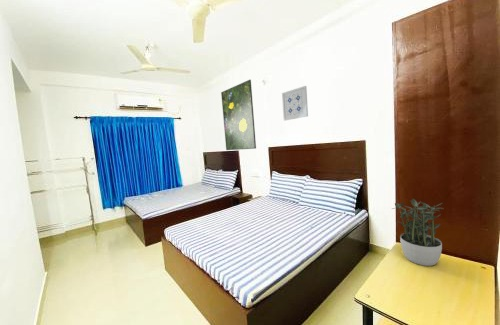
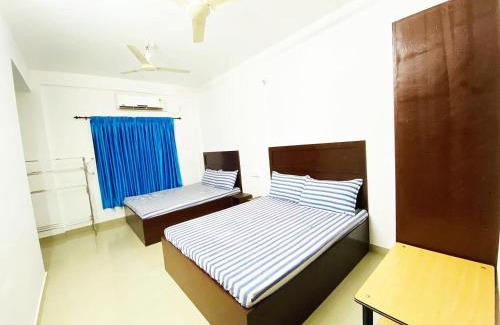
- potted plant (417, 228)
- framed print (237, 118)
- wall art (294, 104)
